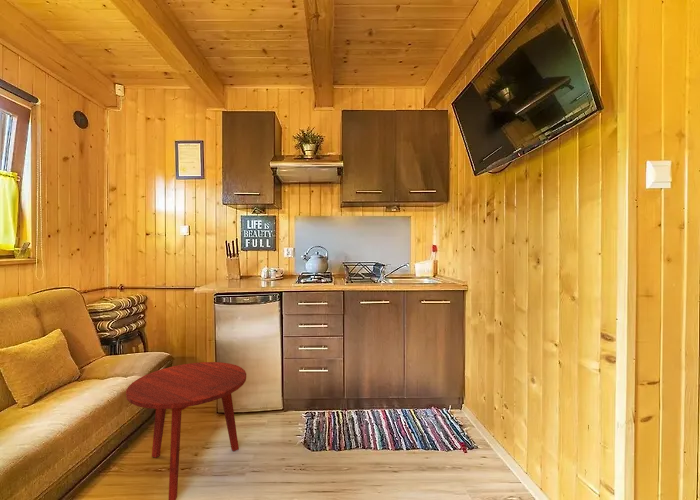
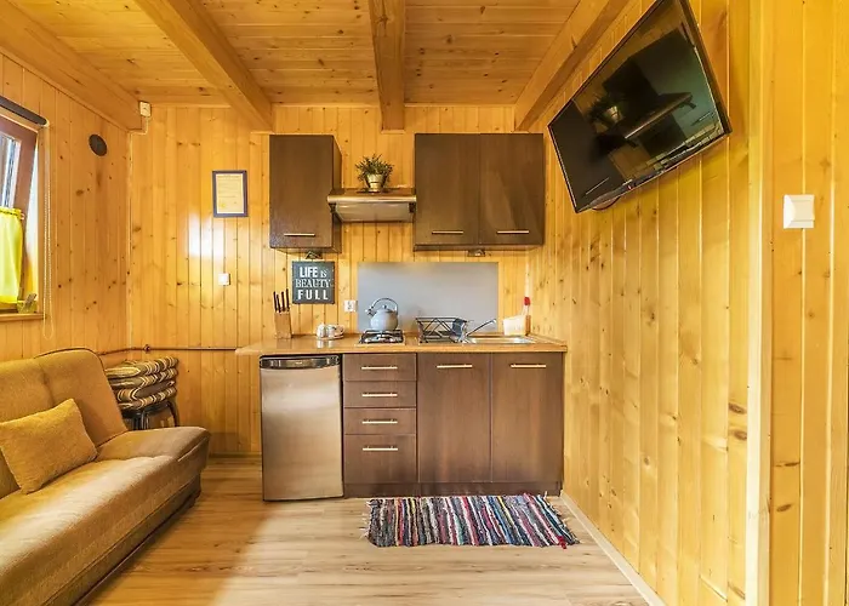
- side table (180, 422)
